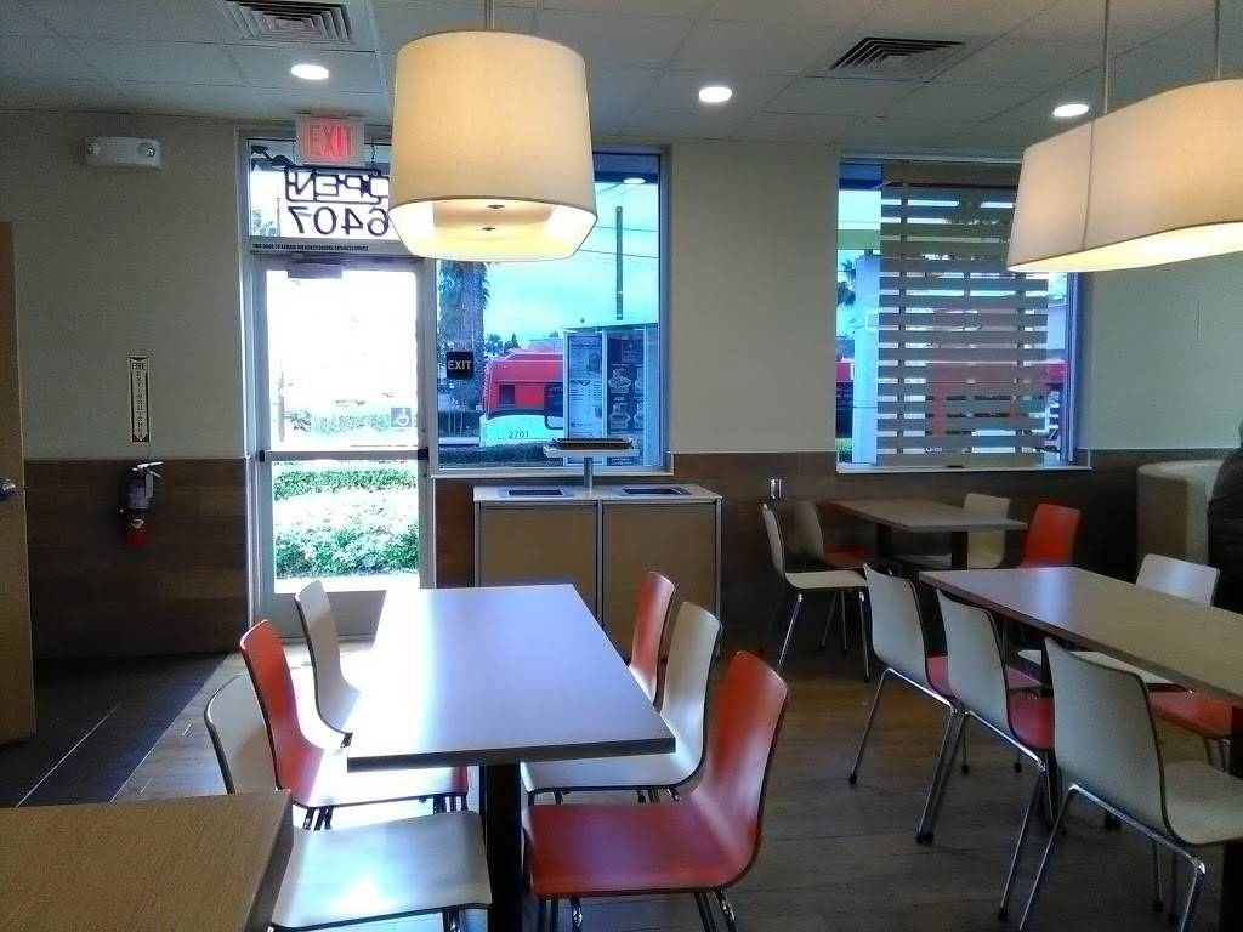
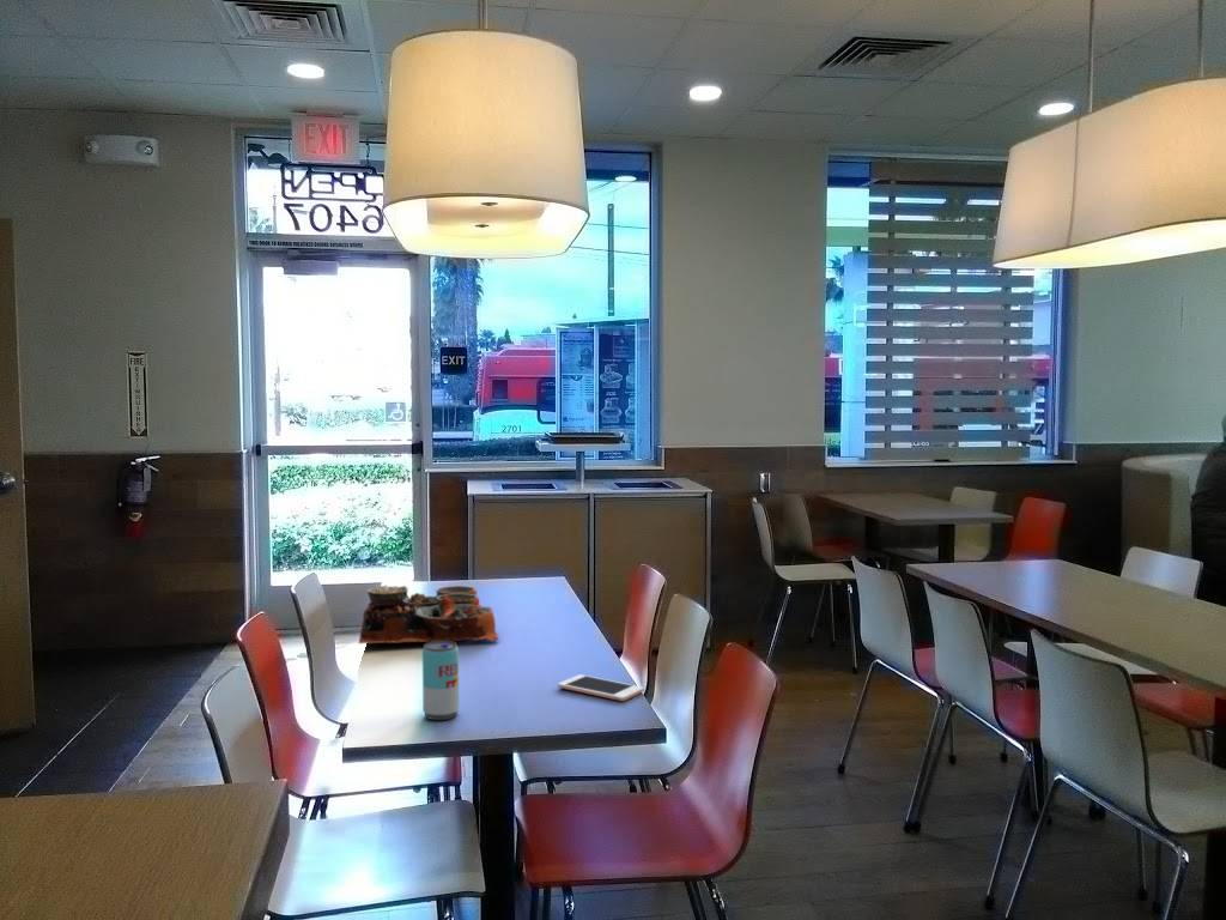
+ beverage can (441, 679)
+ food tray (426, 610)
+ cell phone (600, 686)
